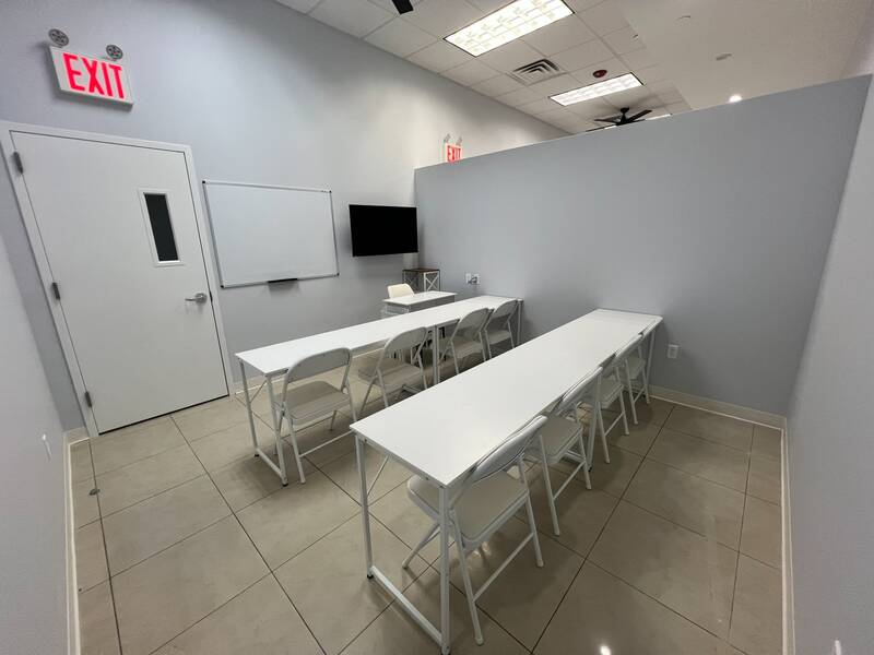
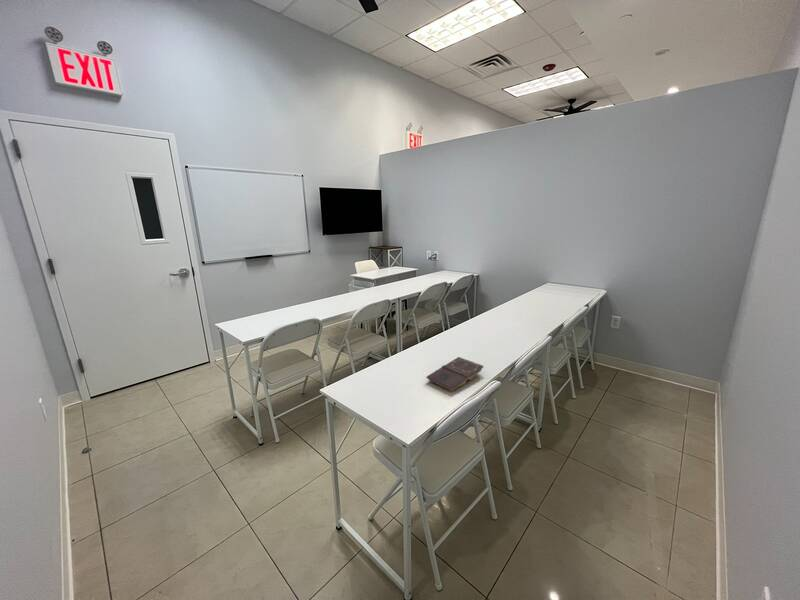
+ book (454, 372)
